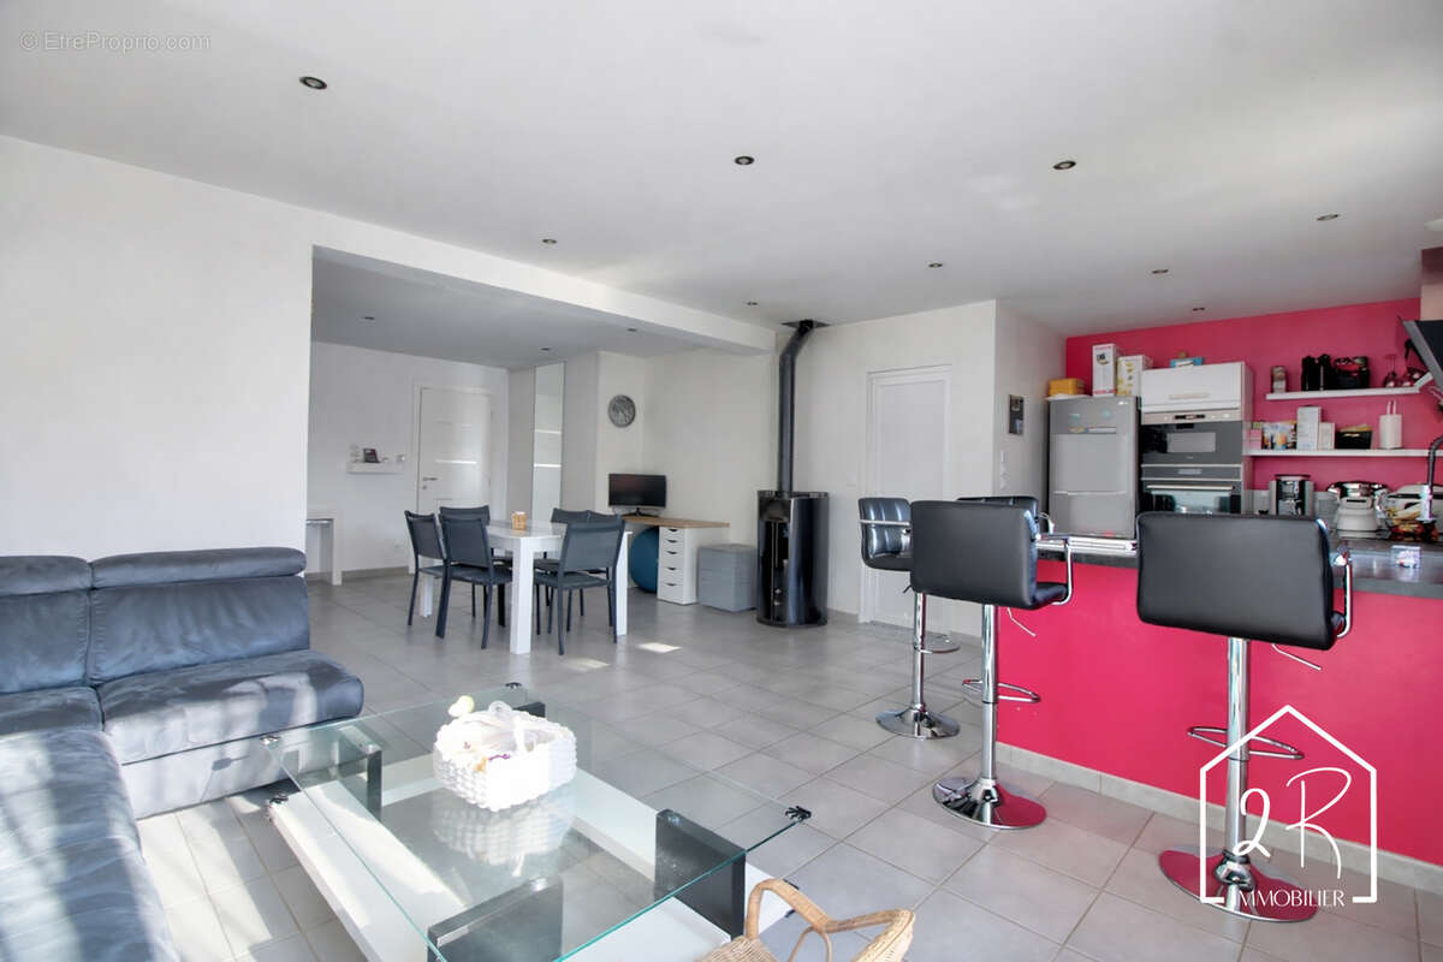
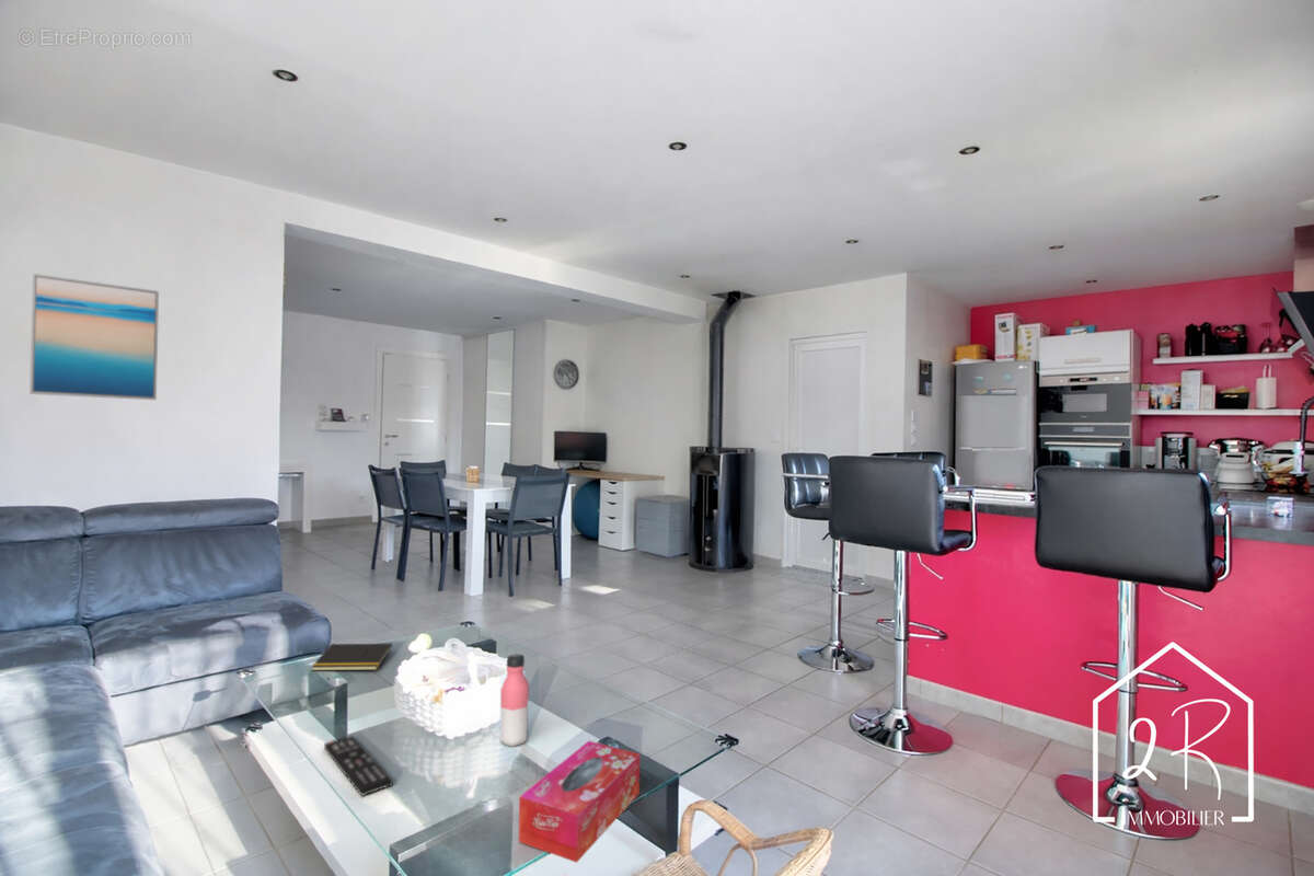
+ wall art (97, 339)
+ tissue box (583, 794)
+ notepad (353, 656)
+ water bottle (515, 698)
+ remote control (356, 761)
